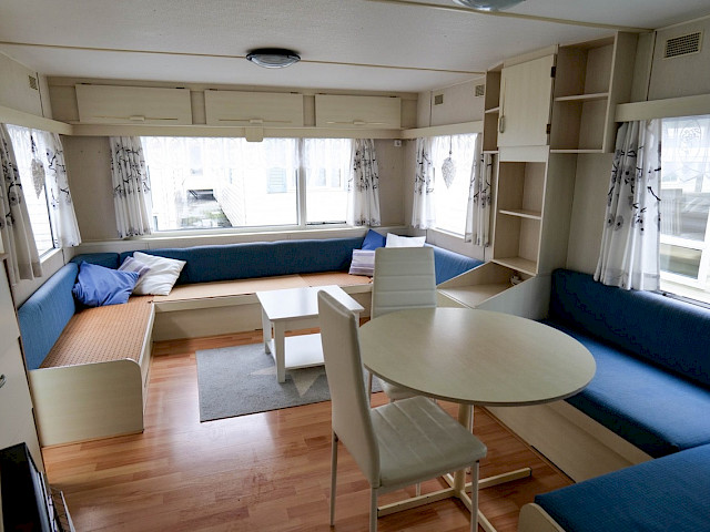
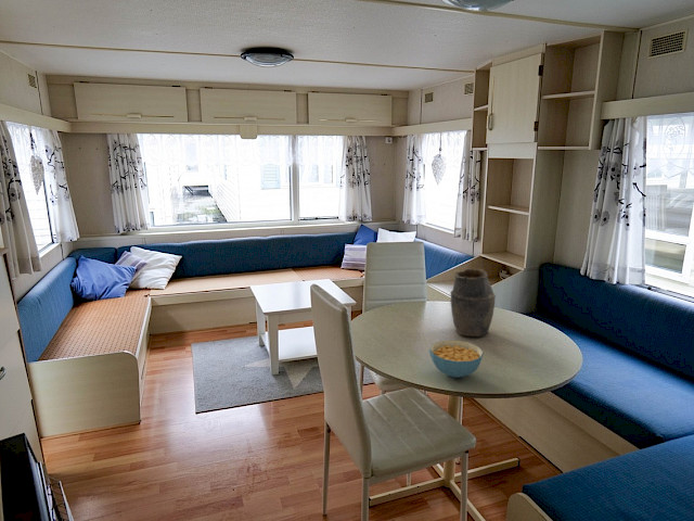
+ vase (472, 302)
+ cereal bowl (455, 361)
